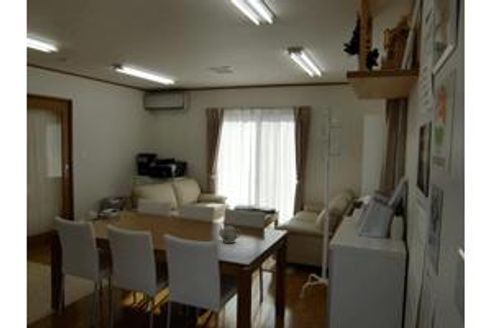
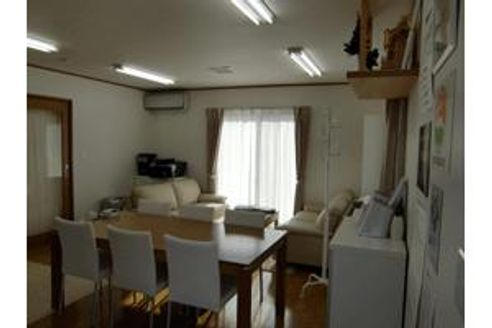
- teapot (229, 233)
